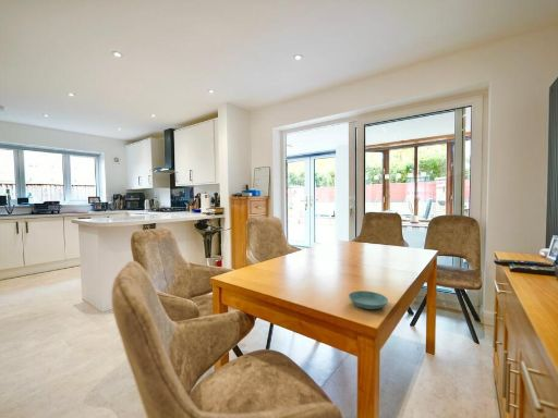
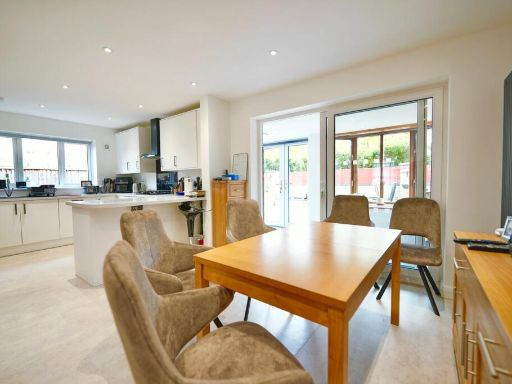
- saucer (367, 300)
